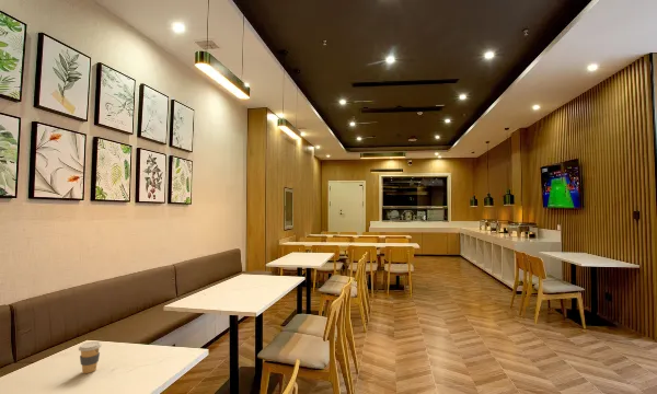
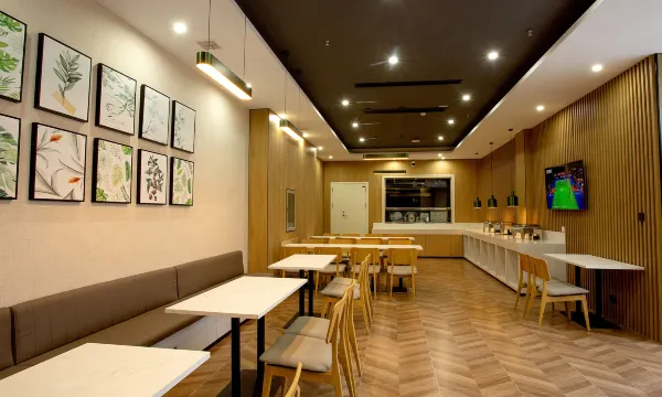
- coffee cup (89, 357)
